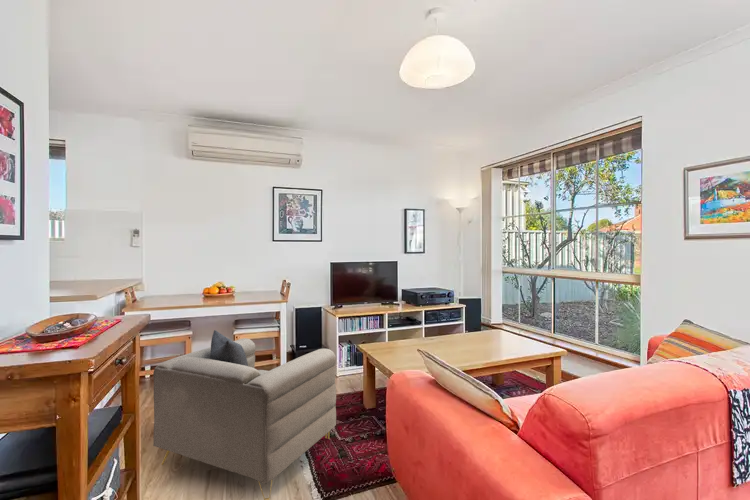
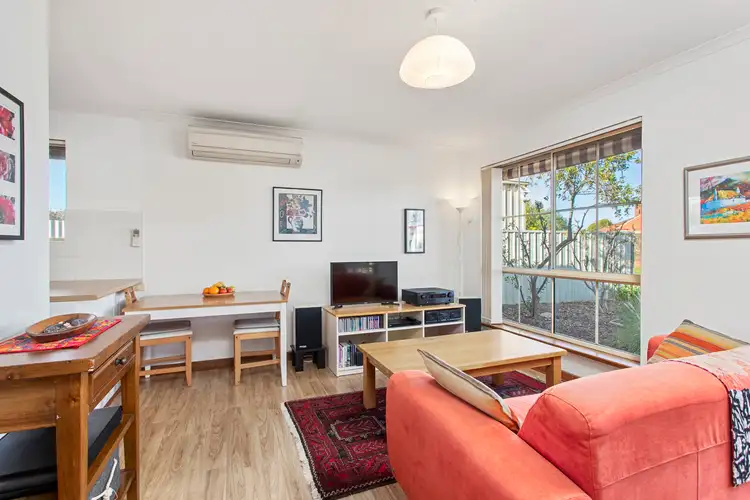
- armchair (251, 392)
